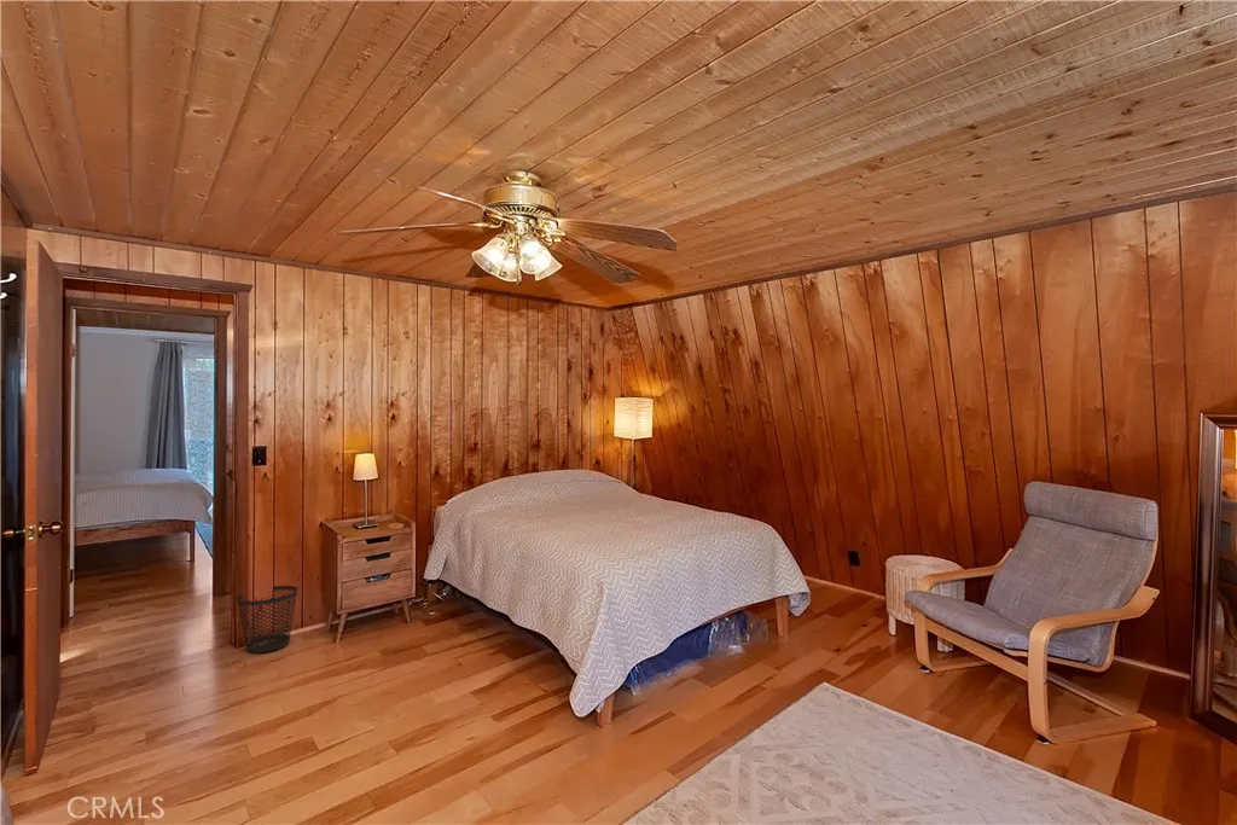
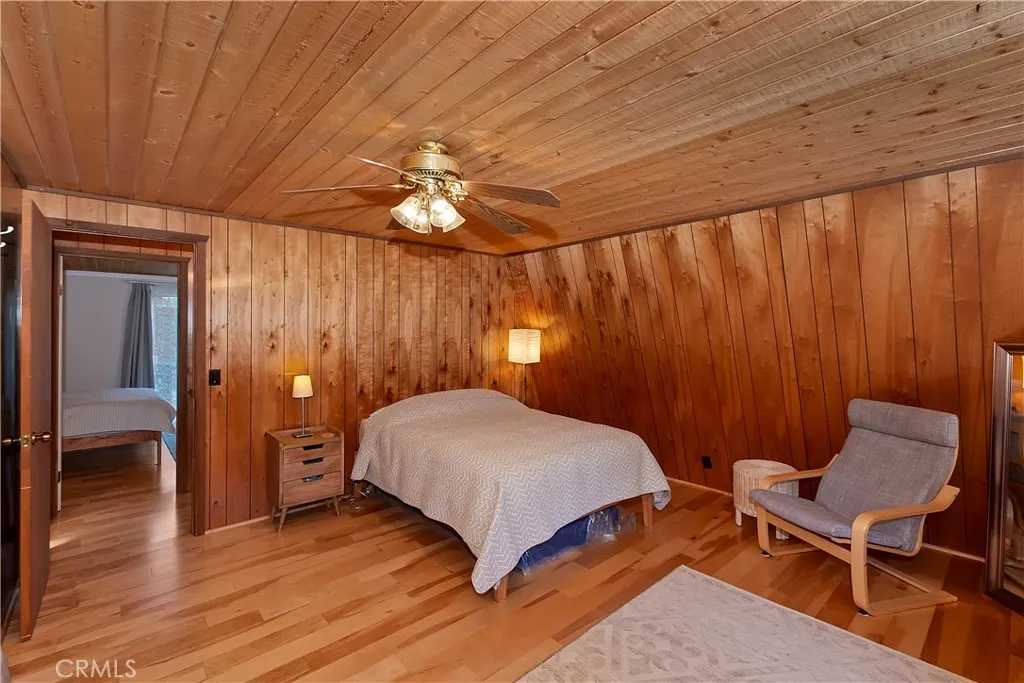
- wastebasket (268, 621)
